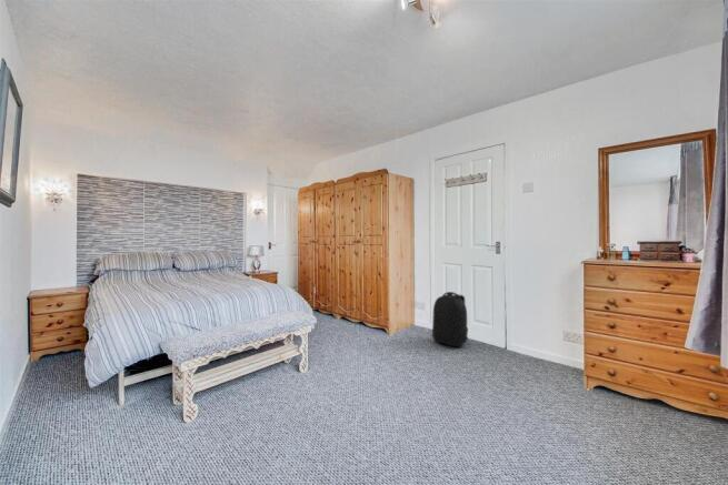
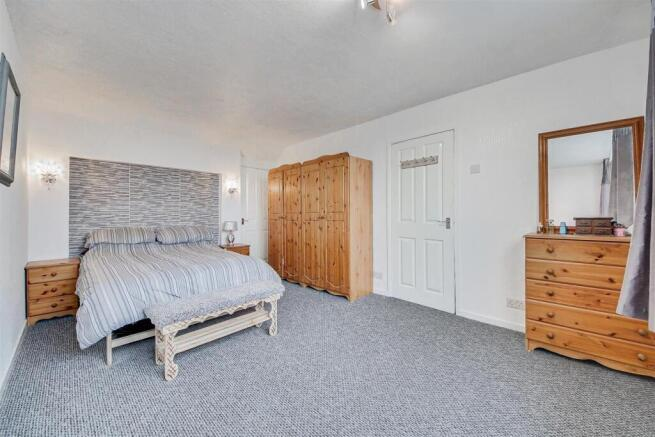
- backpack (450, 317)
